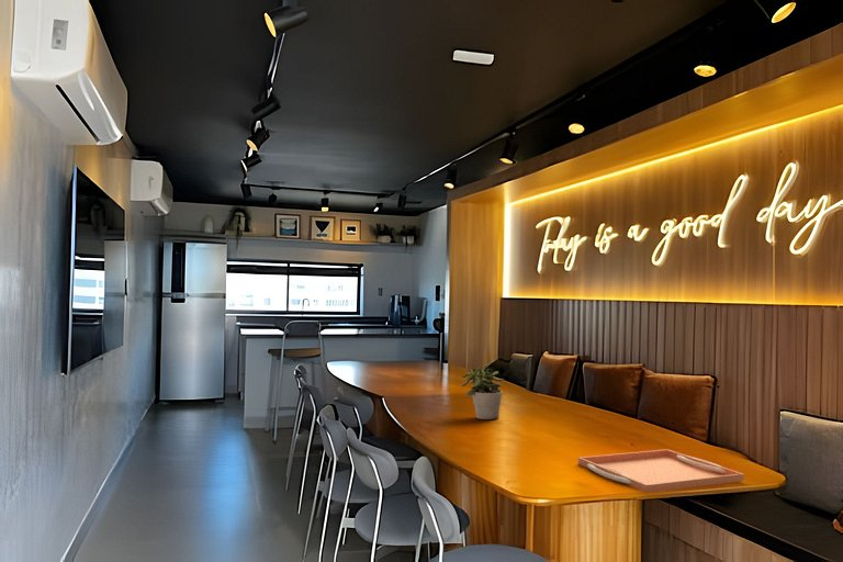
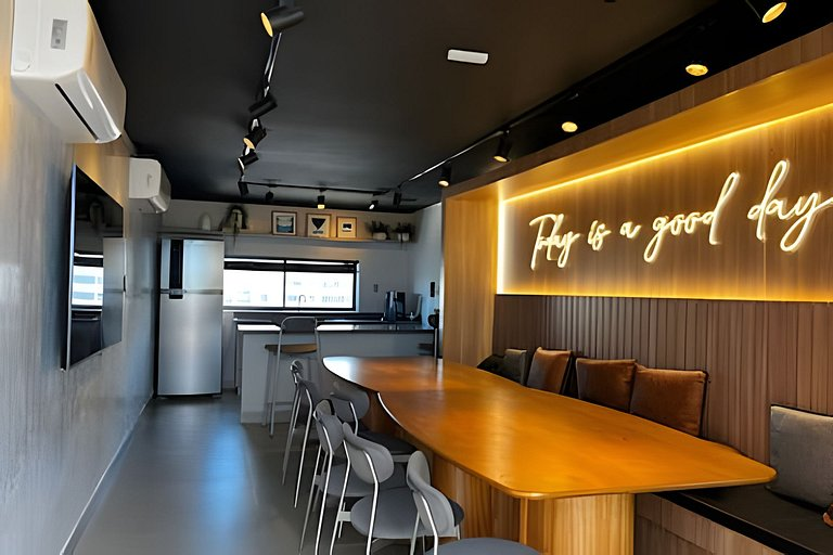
- serving tray (657, 469)
- potted plant (480, 391)
